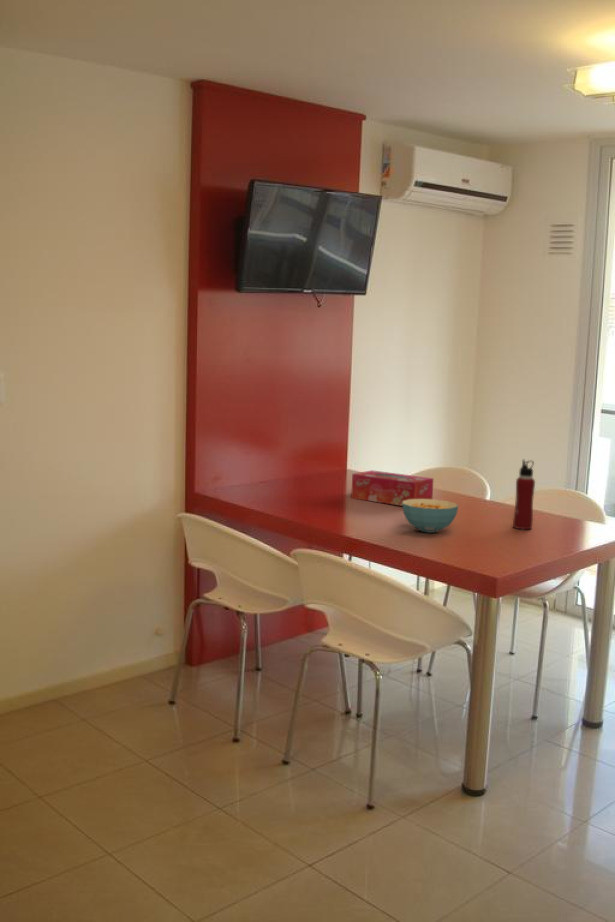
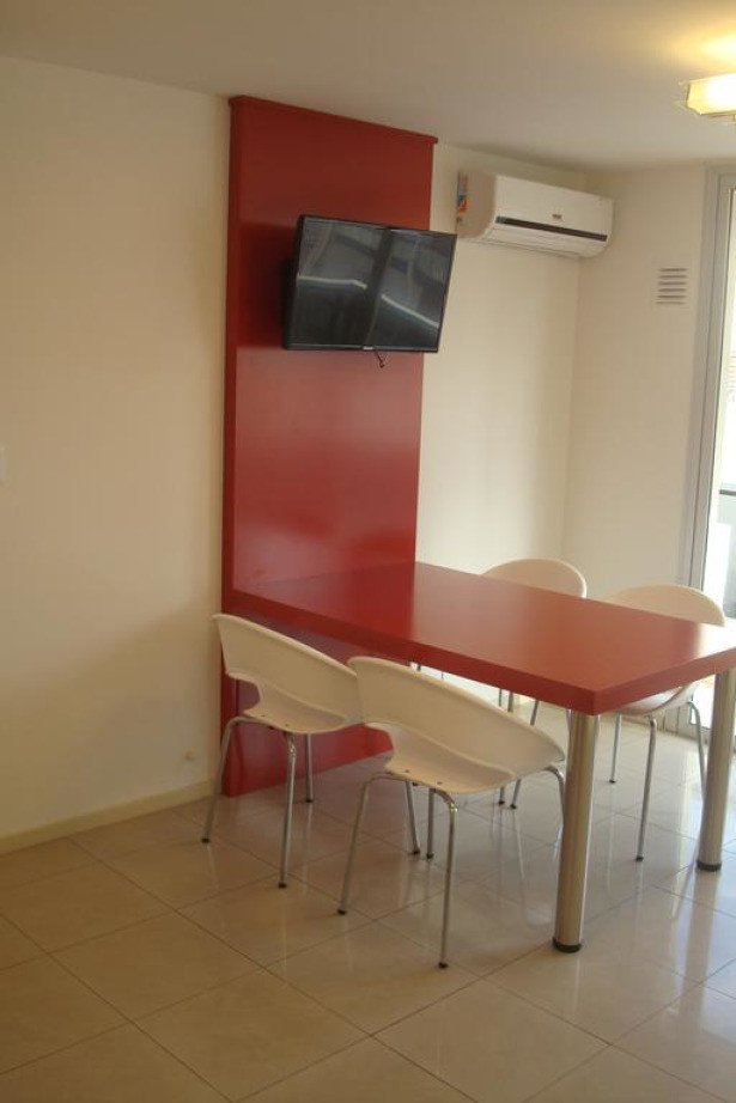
- water bottle (524, 494)
- cereal bowl (429, 517)
- tissue box (392, 488)
